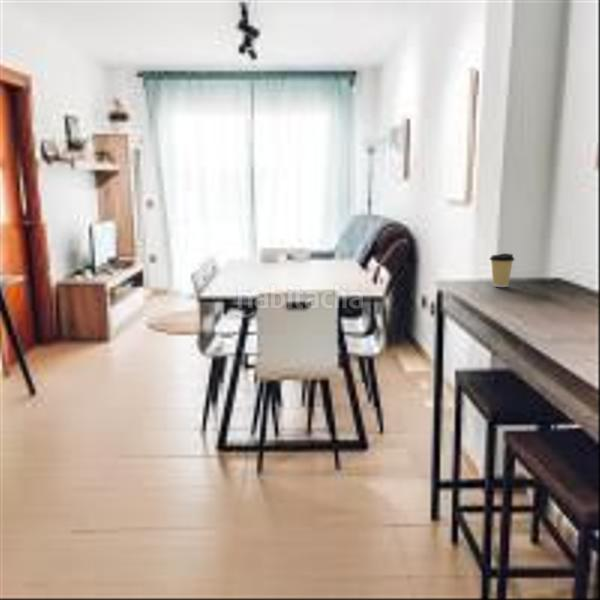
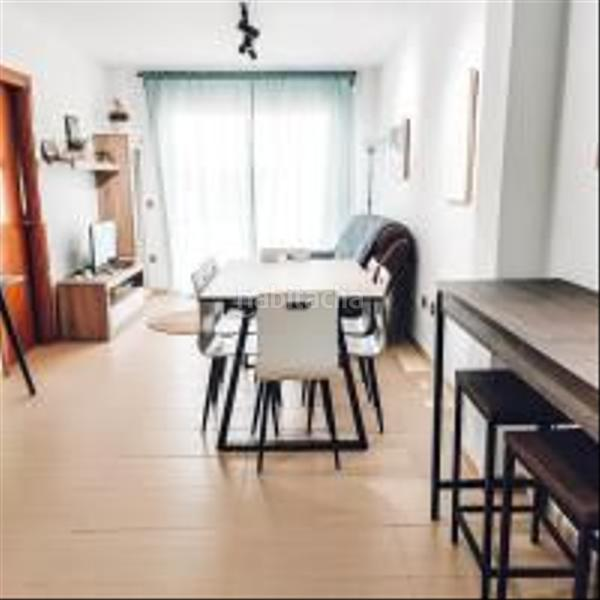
- coffee cup (501, 270)
